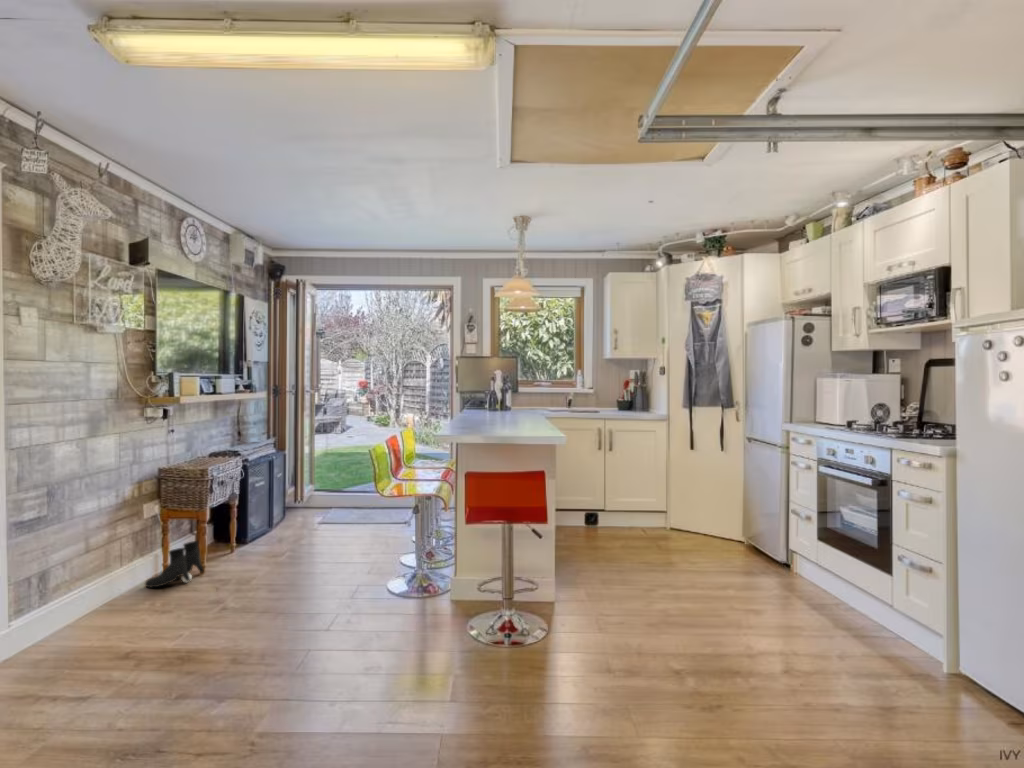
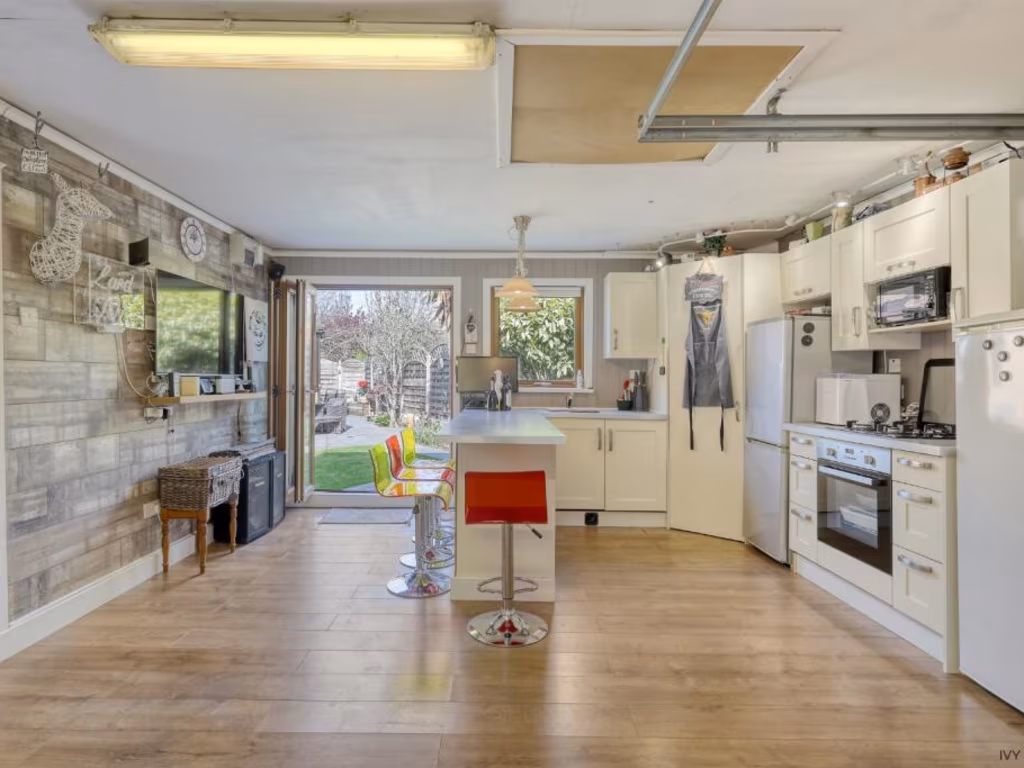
- boots (174, 562)
